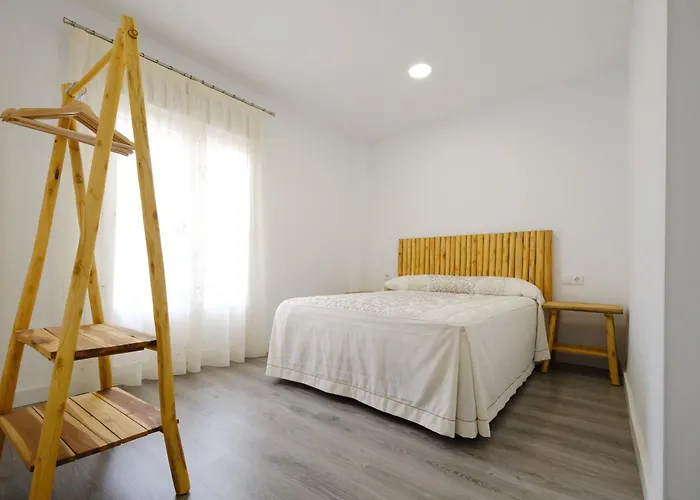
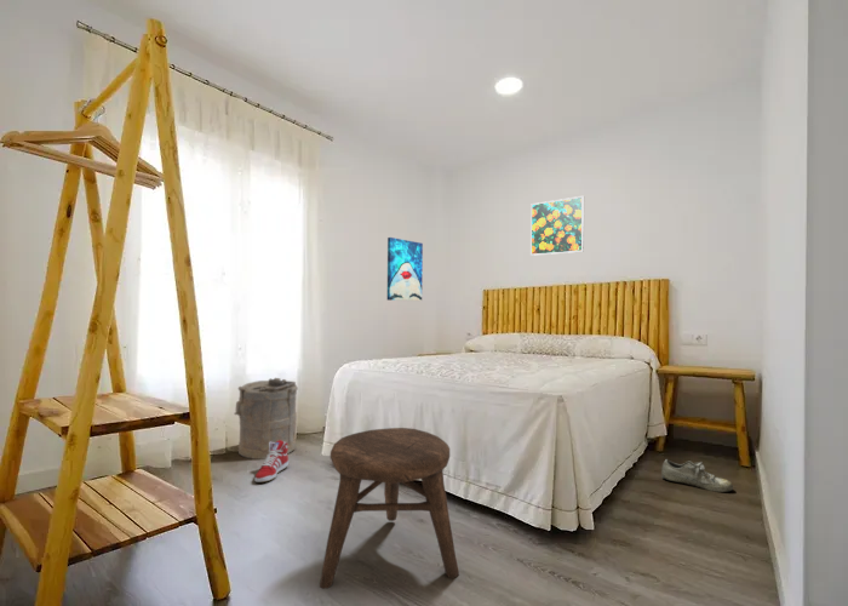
+ wall art (405, 270)
+ laundry hamper (265, 415)
+ shoe (695, 471)
+ stool (396, 501)
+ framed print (556, 227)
+ sneaker (271, 458)
